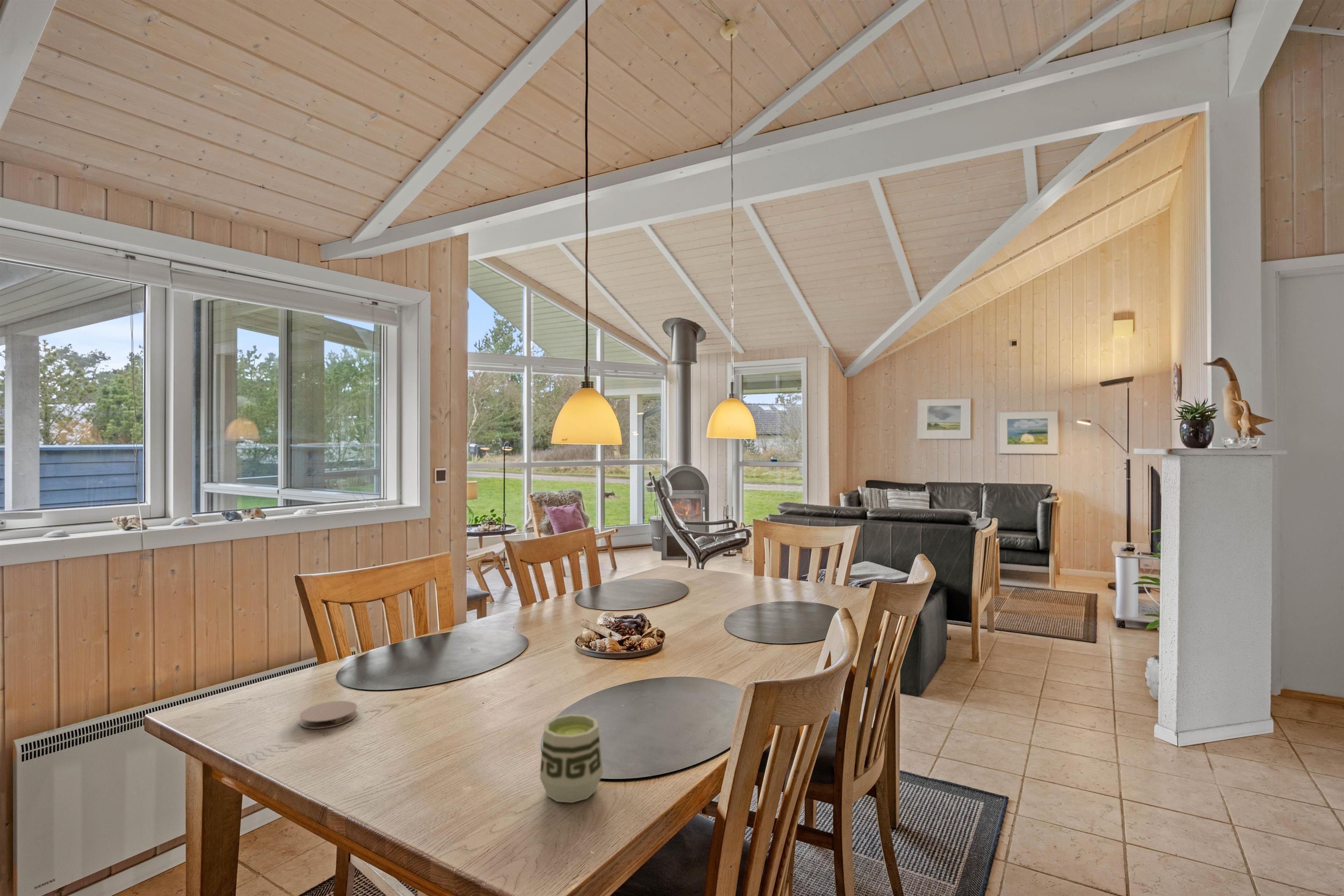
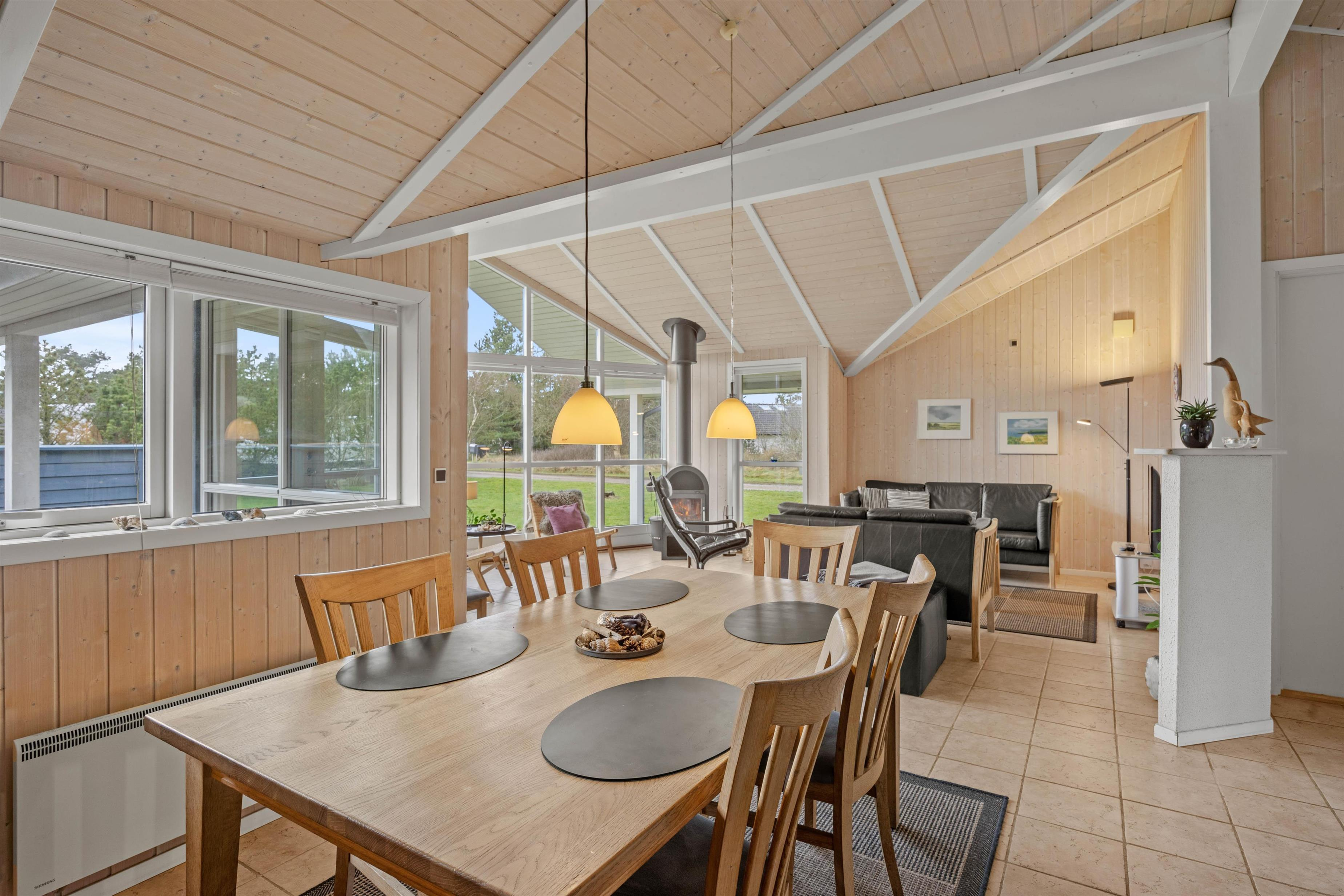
- cup (571, 757)
- coaster (329, 714)
